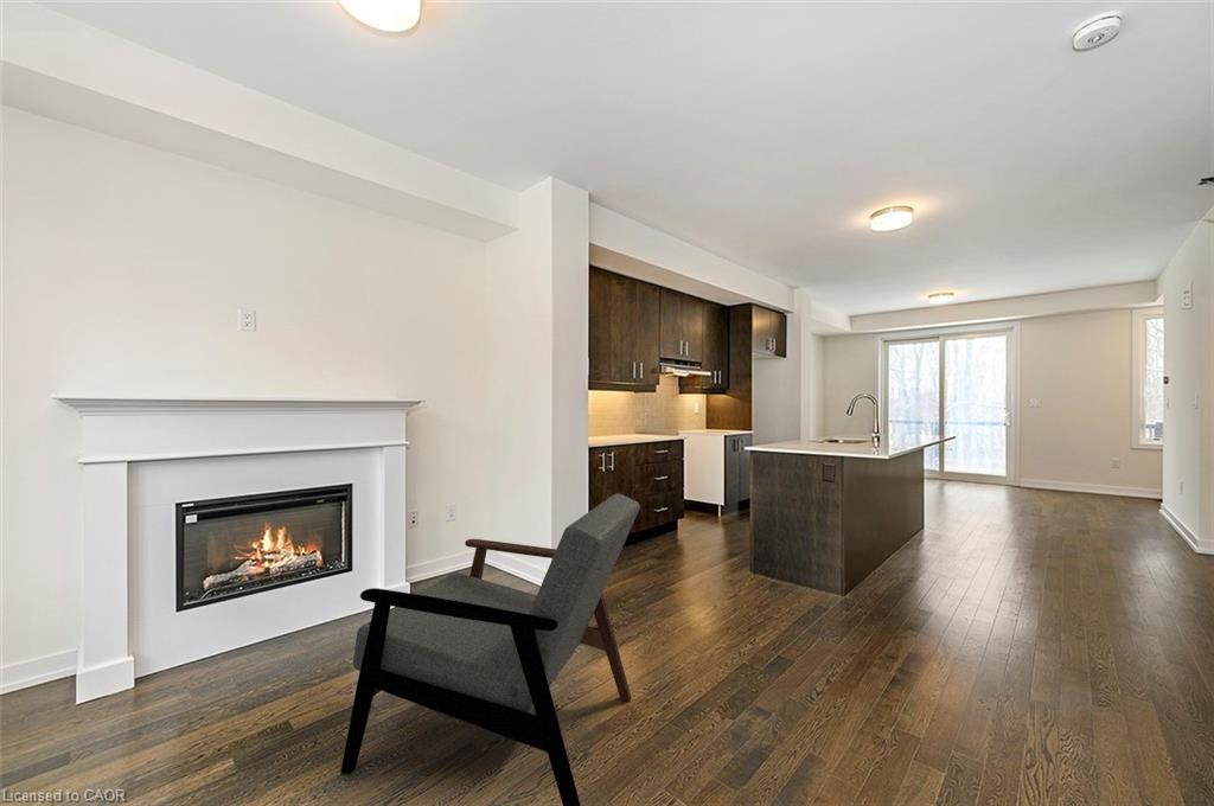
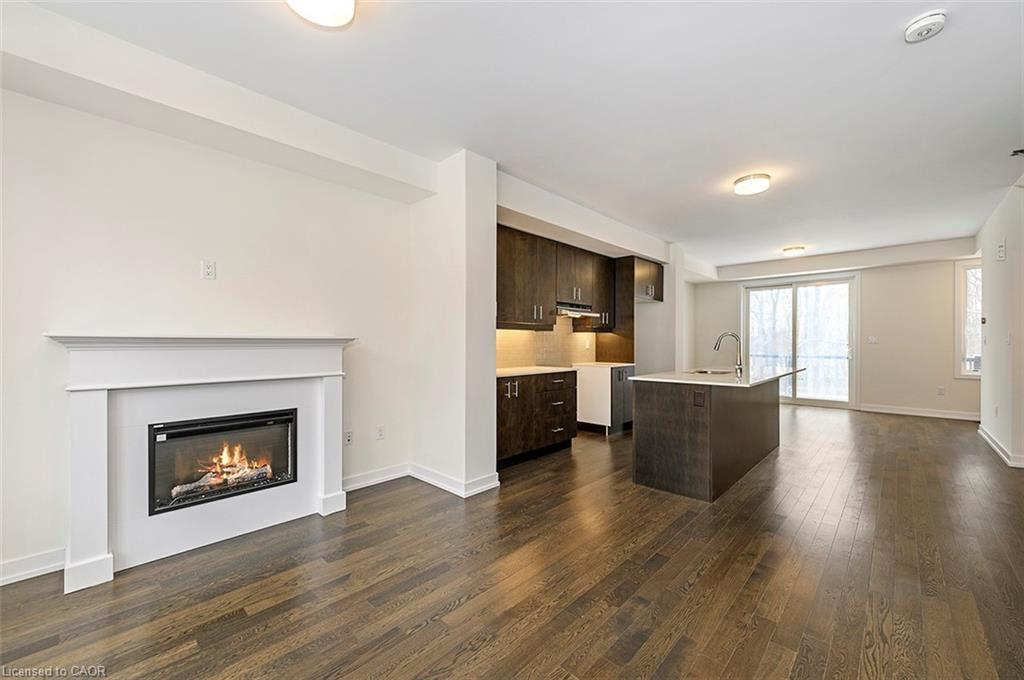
- armchair (507, 616)
